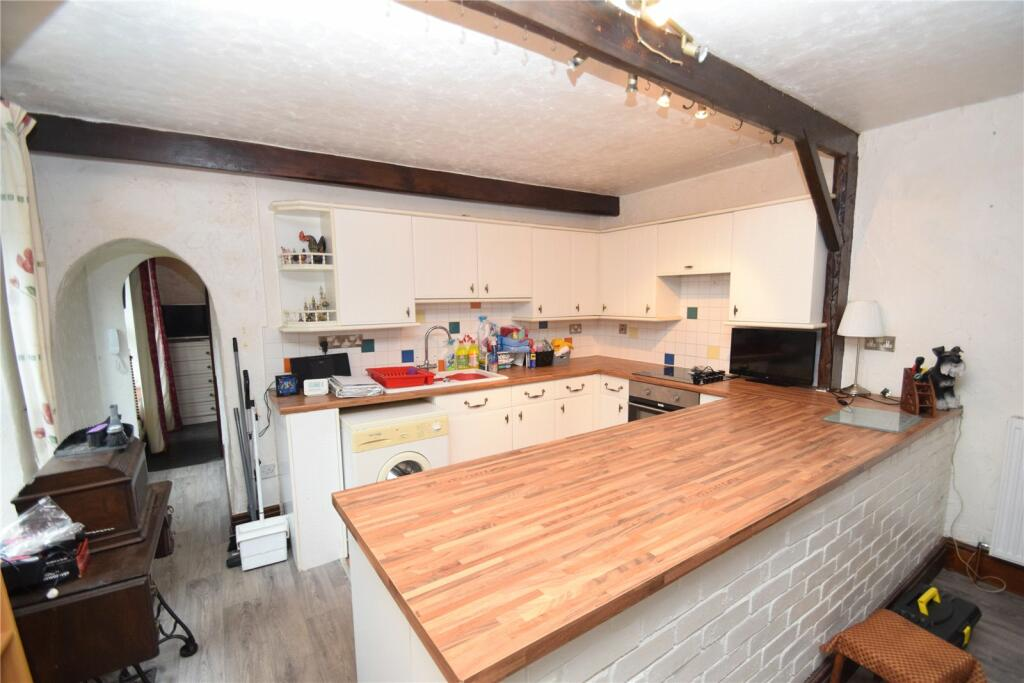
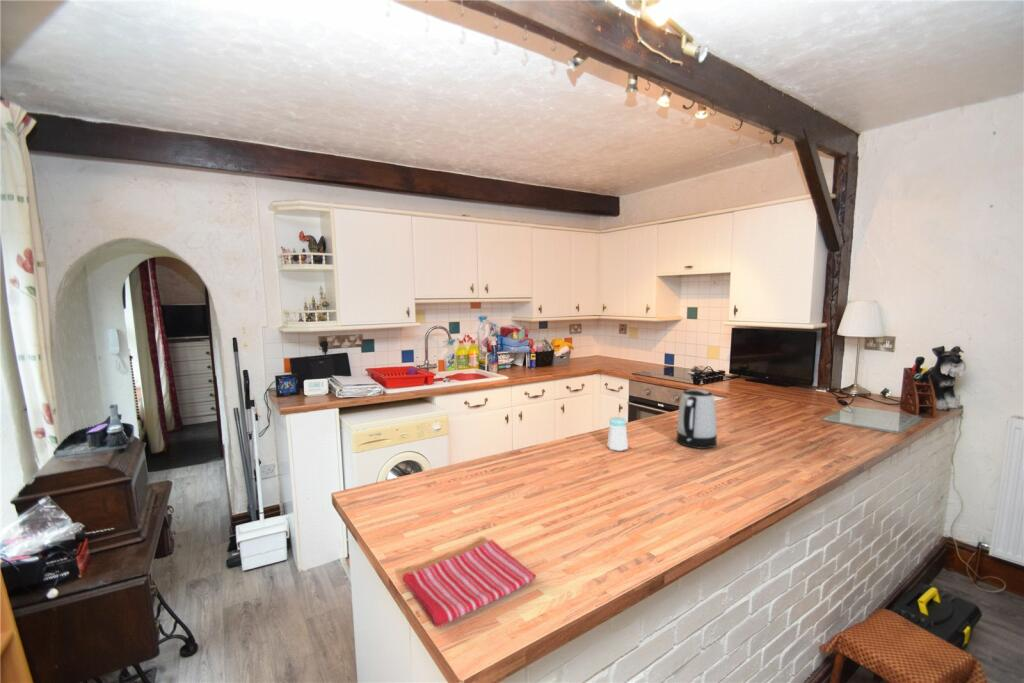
+ dish towel (468, 577)
+ kettle (695, 417)
+ salt shaker (617, 433)
